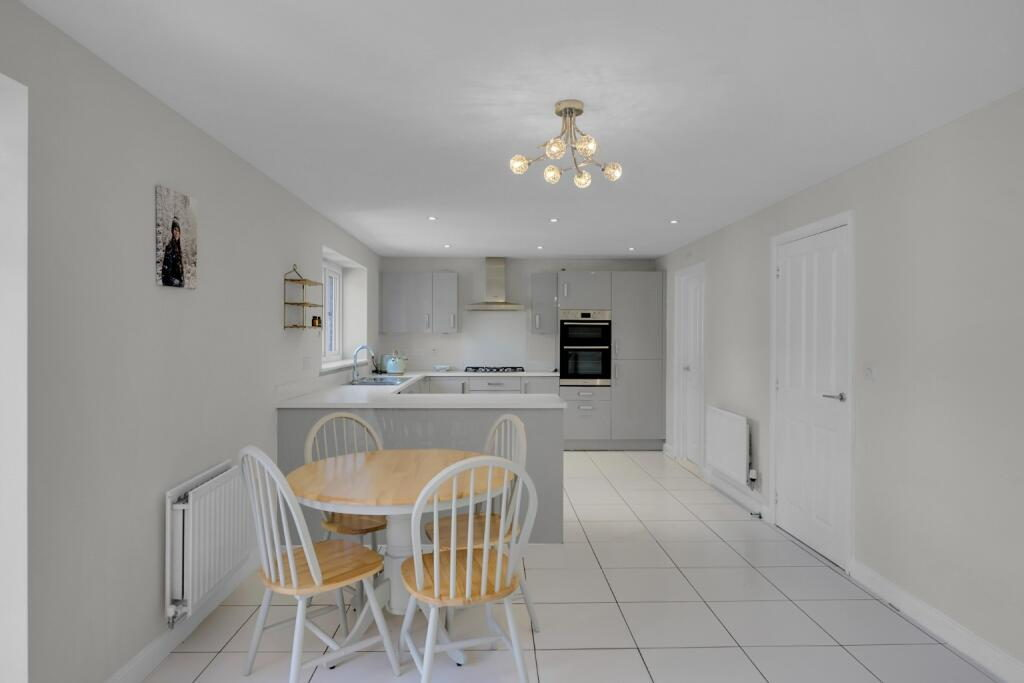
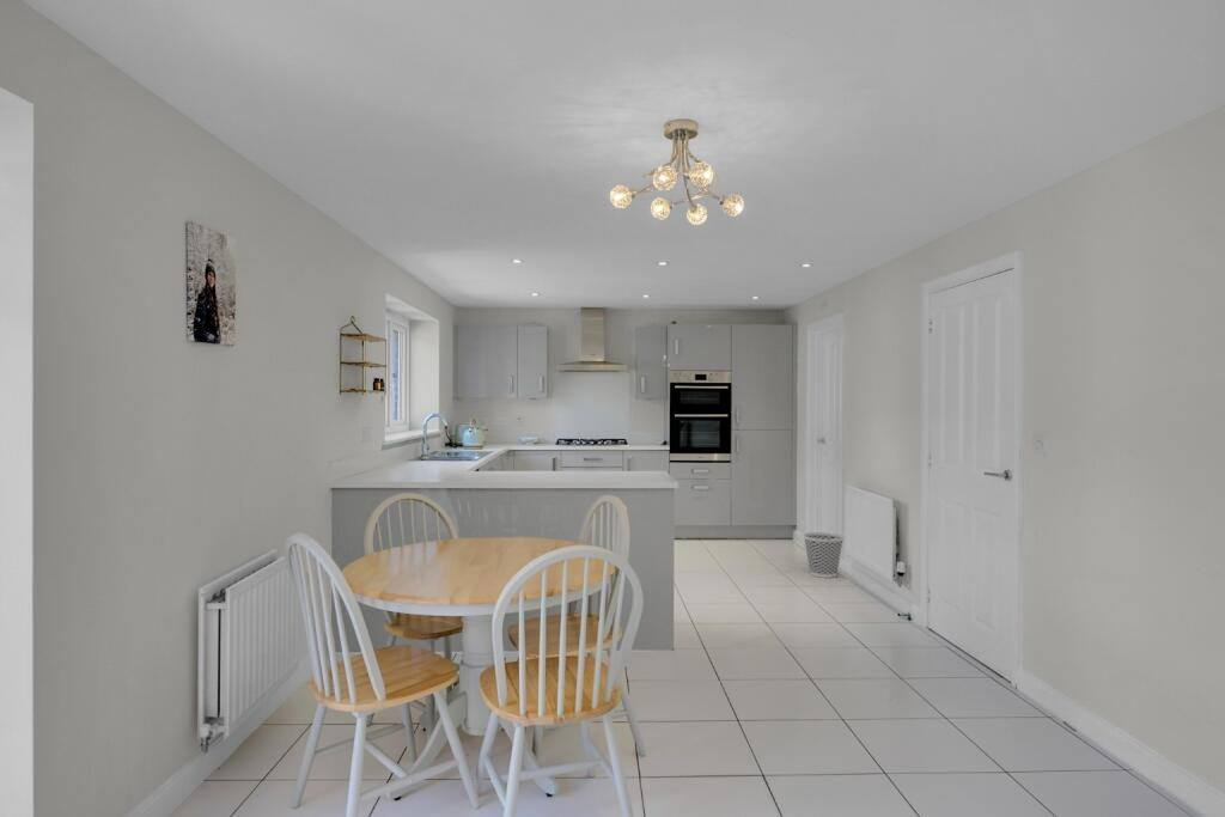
+ wastebasket (823, 555)
